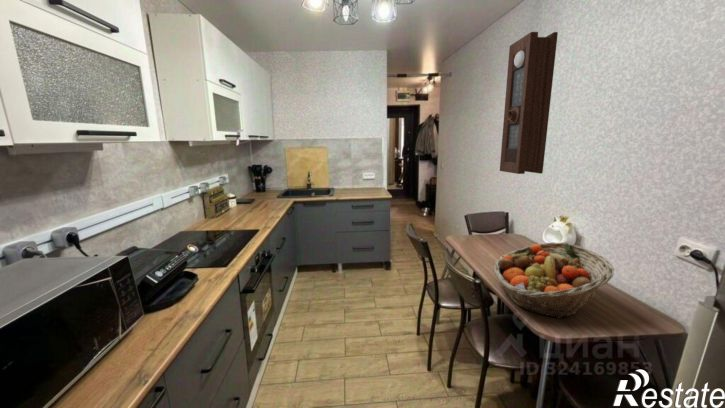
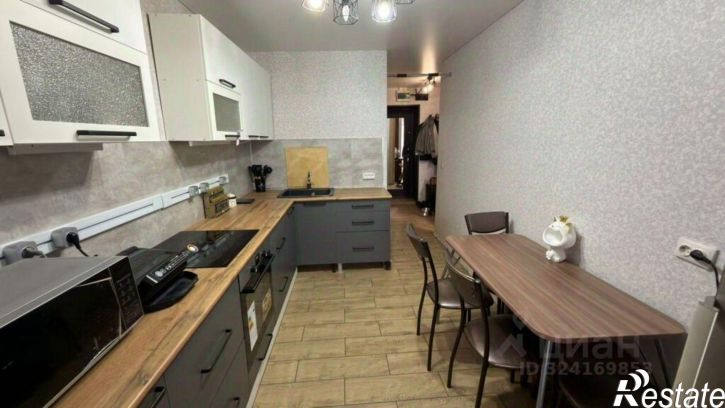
- fruit basket (546, 274)
- pendulum clock (520, 109)
